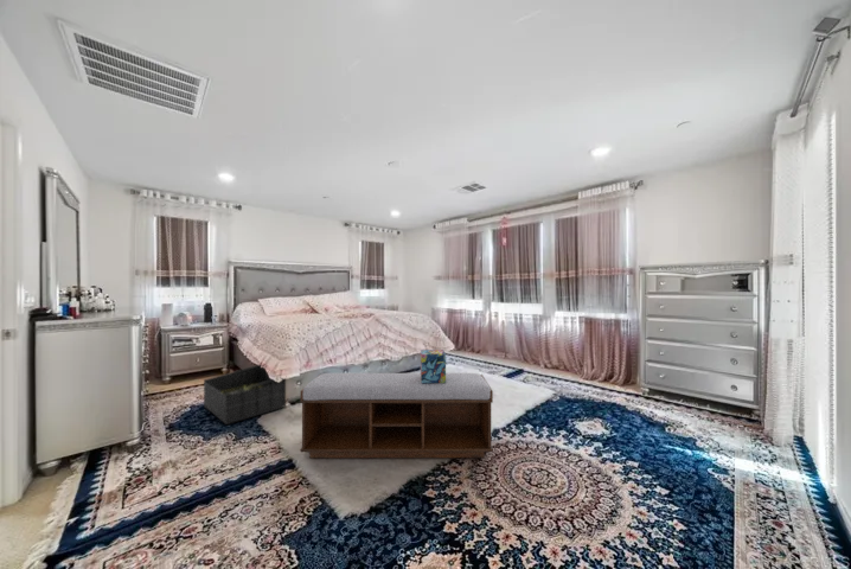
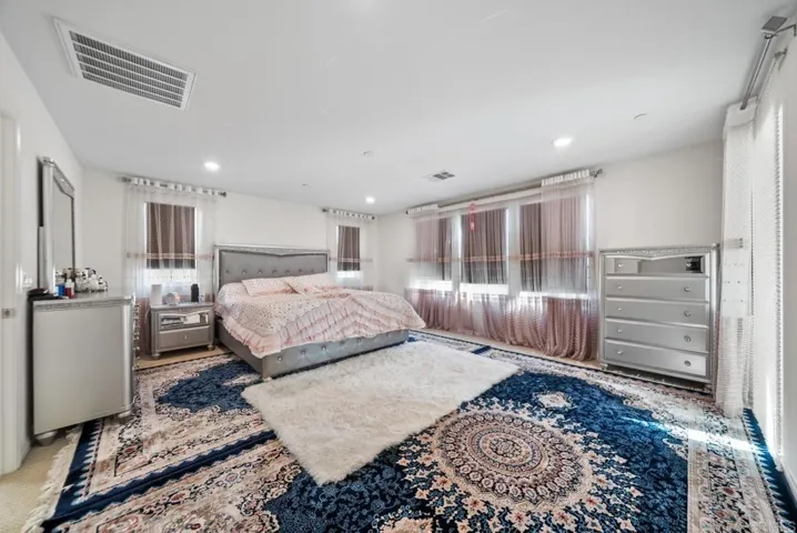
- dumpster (244, 391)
- bench (398, 411)
- decorative box (433, 365)
